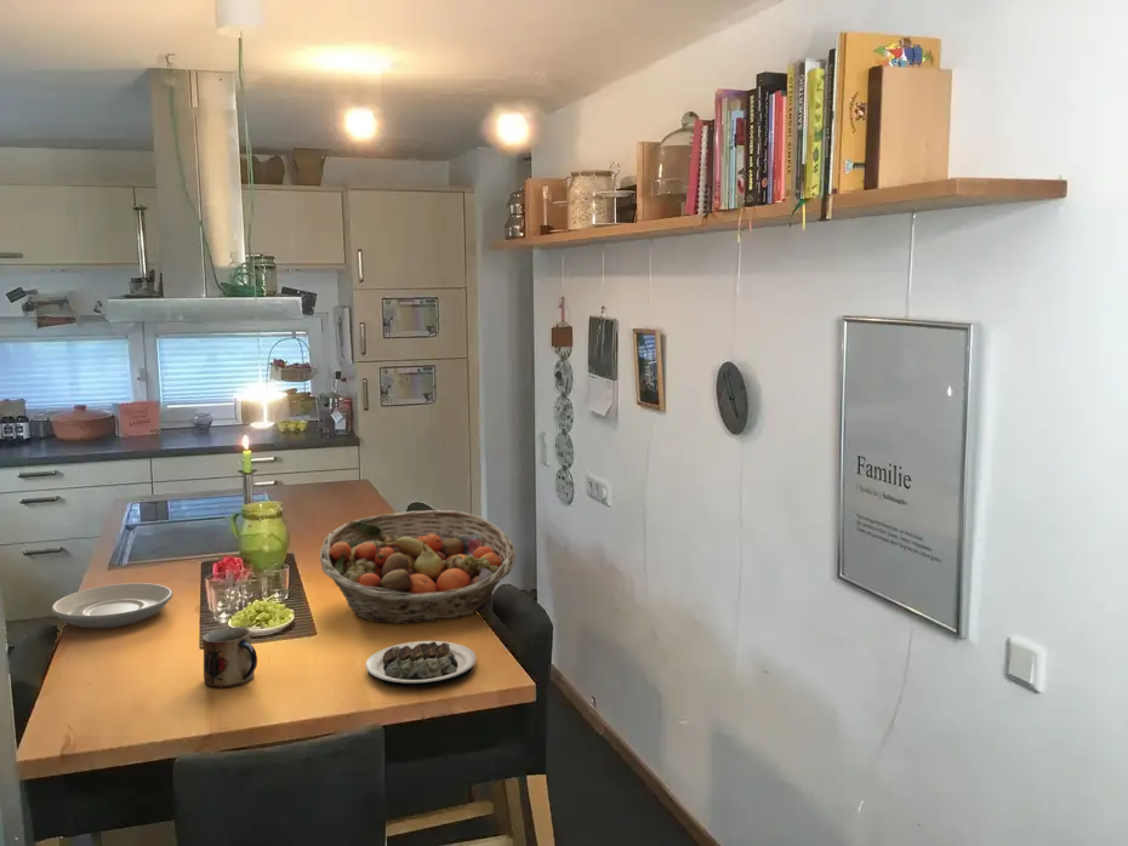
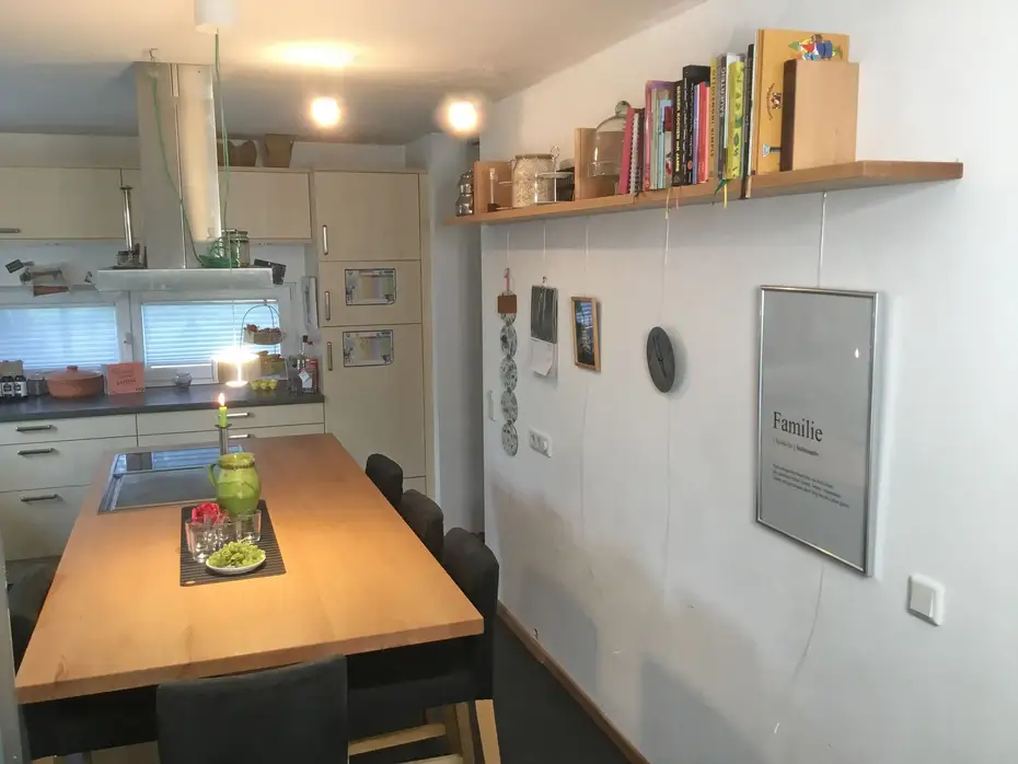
- mug (230, 656)
- plate (113, 607)
- fruit basket (418, 565)
- plate (421, 659)
